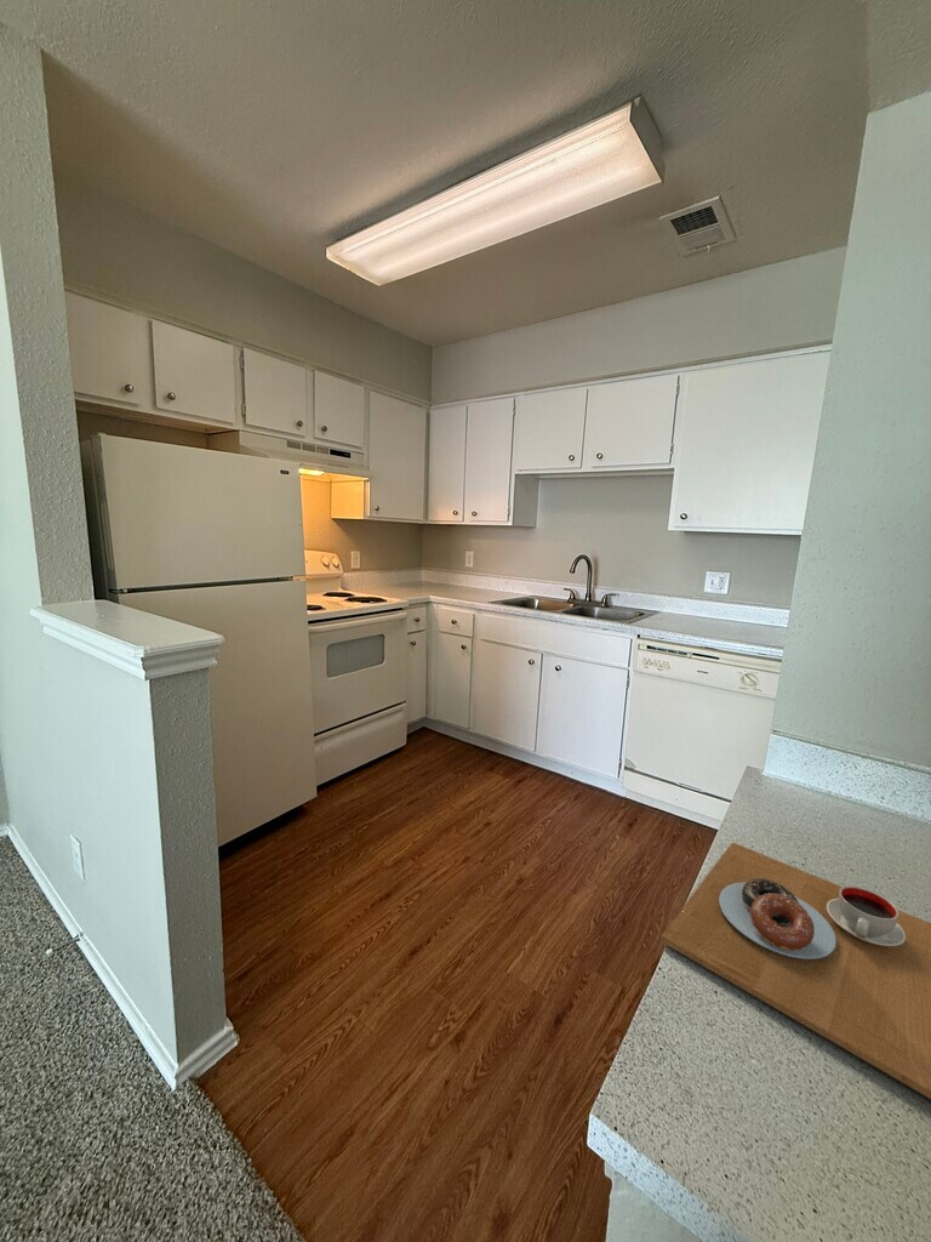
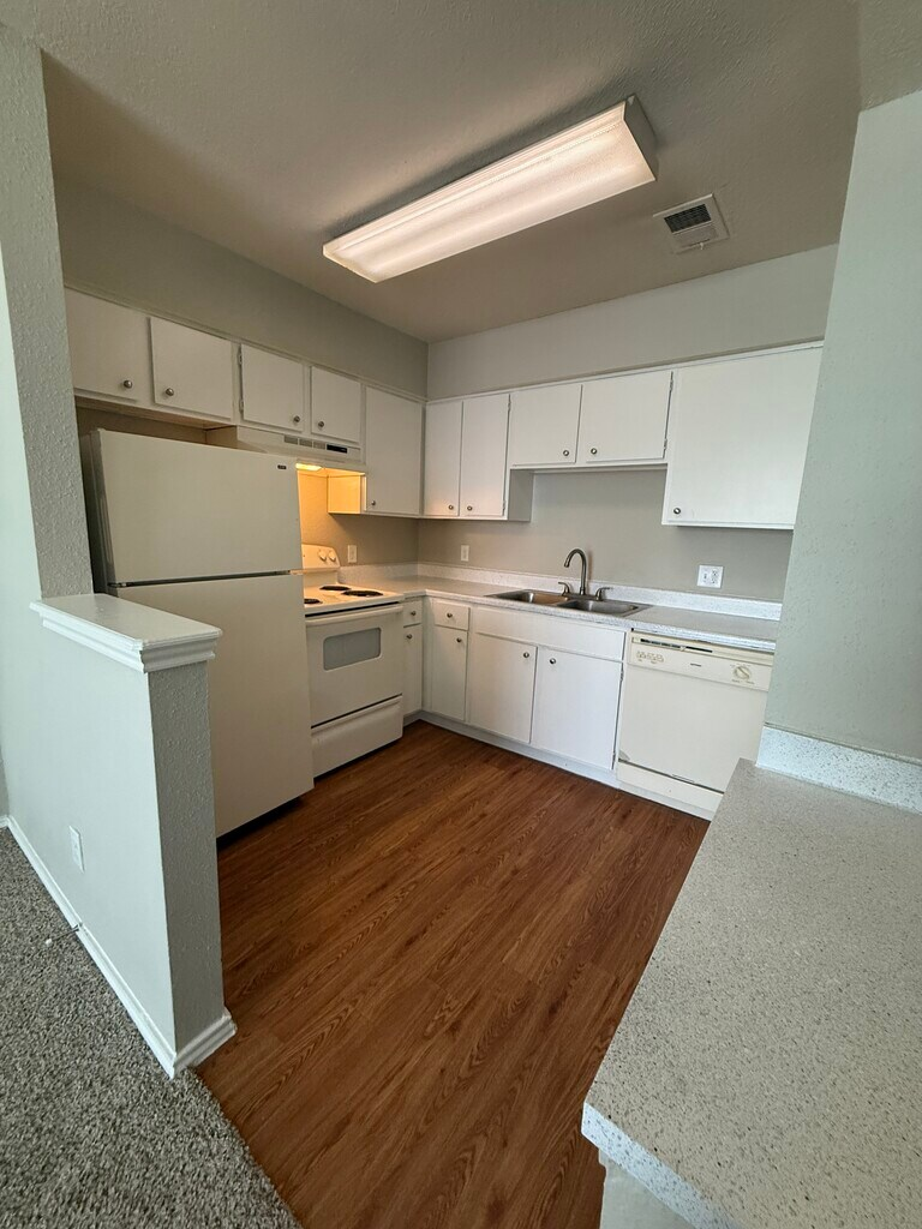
- placemat (821, 924)
